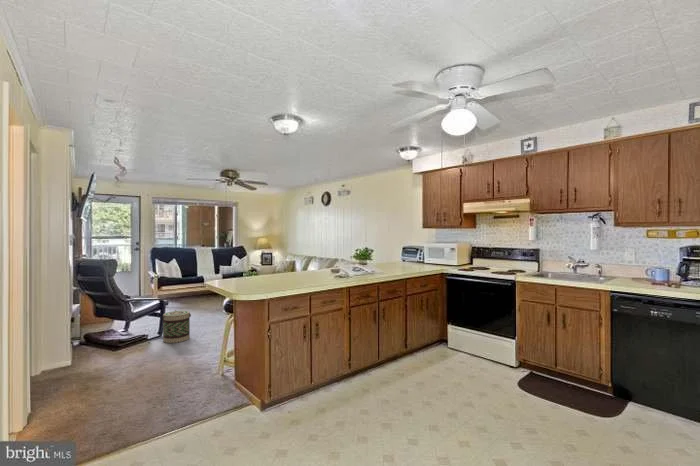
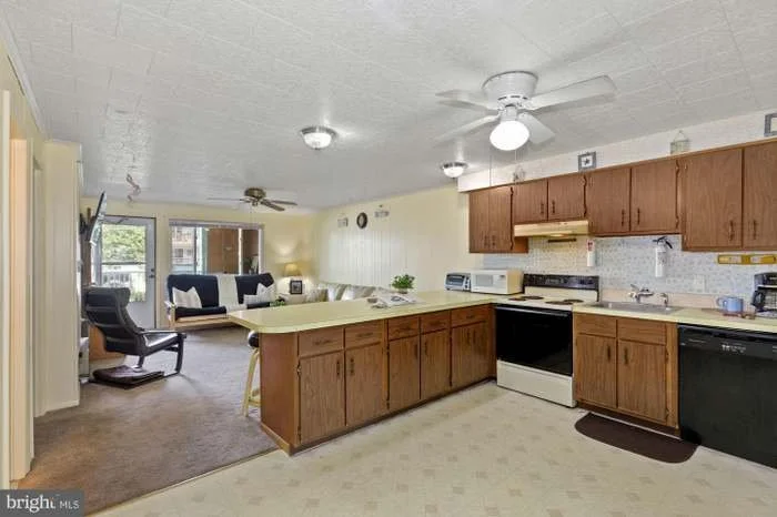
- basket (176, 325)
